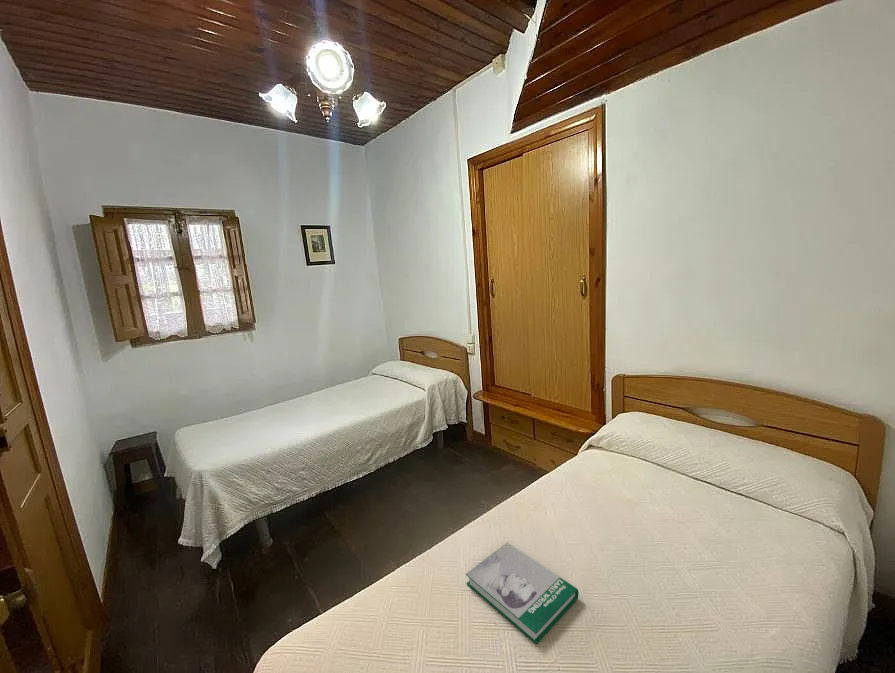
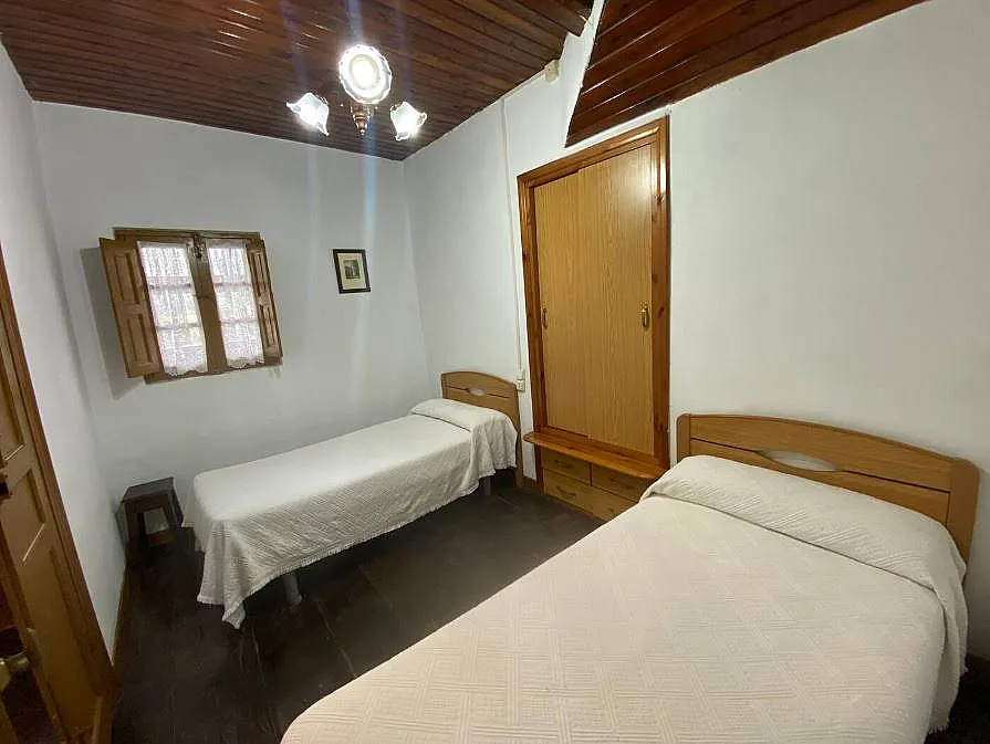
- book (520, 585)
